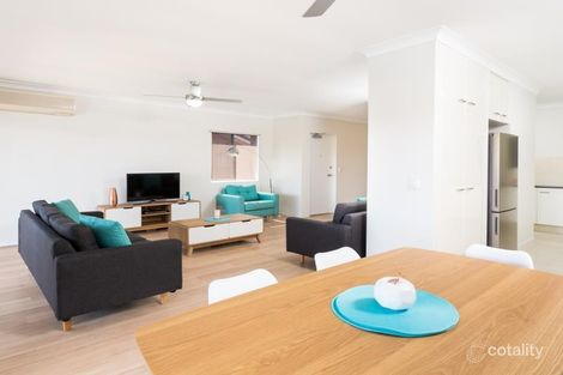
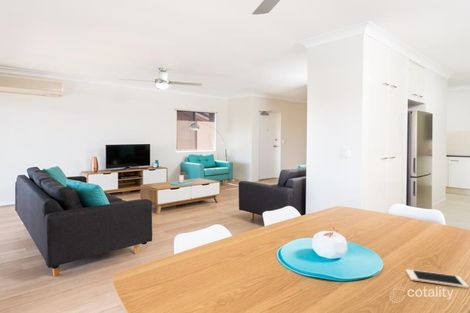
+ cell phone (435, 278)
